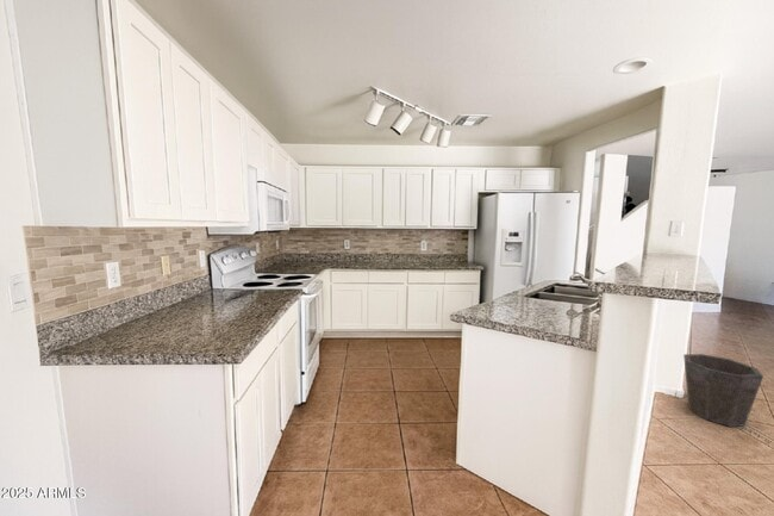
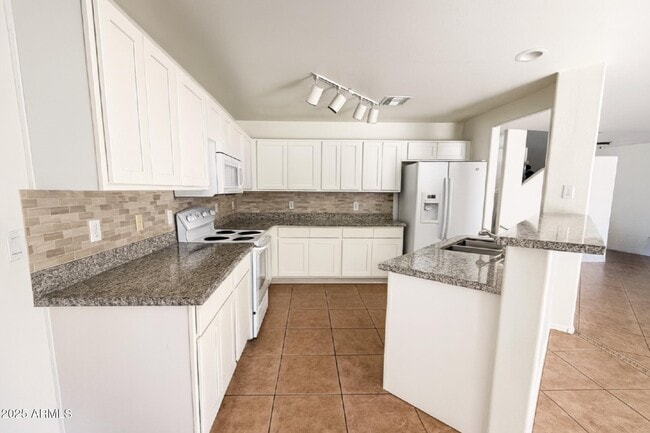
- waste bin (717, 390)
